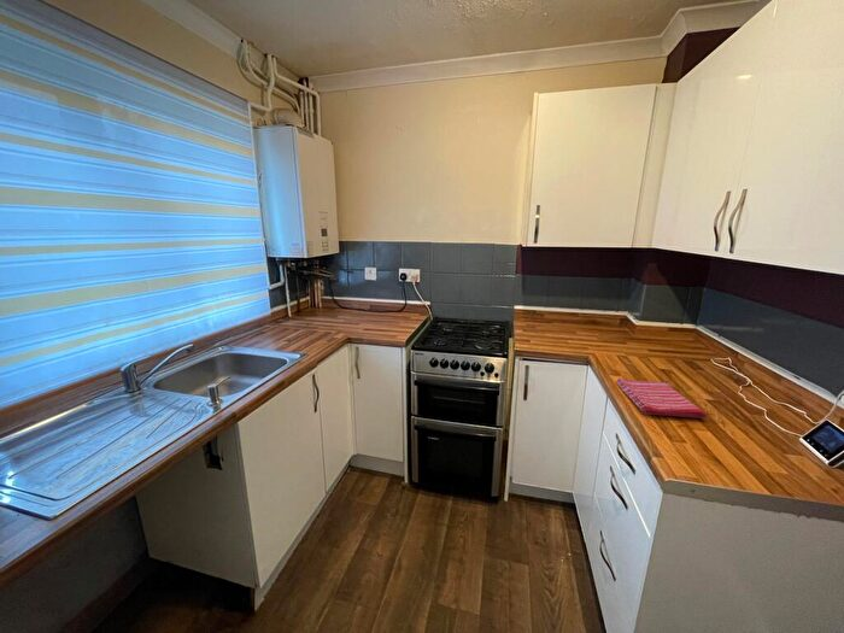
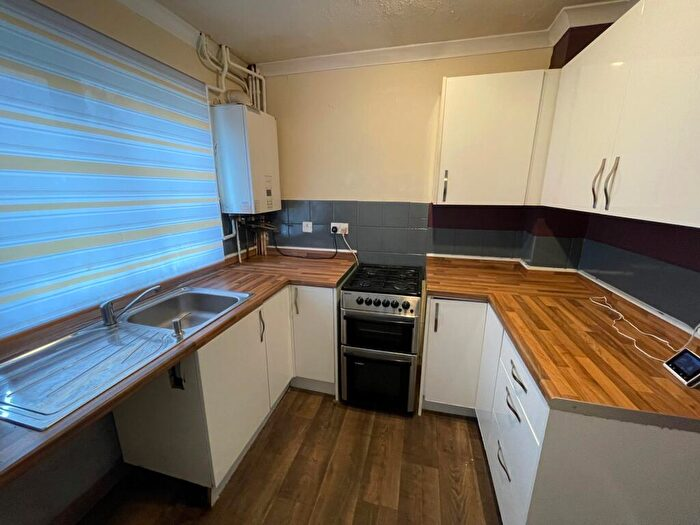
- dish towel (657, 395)
